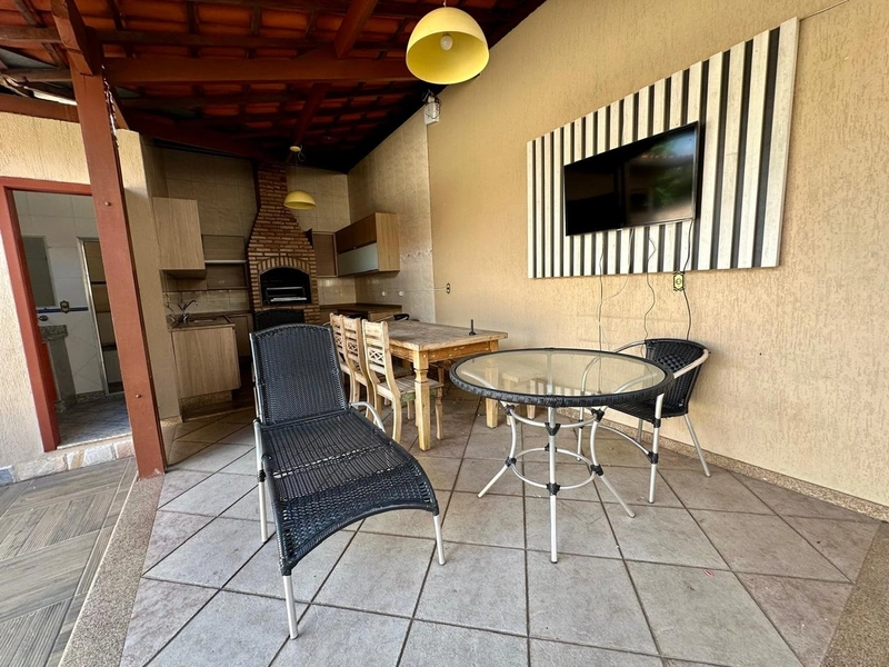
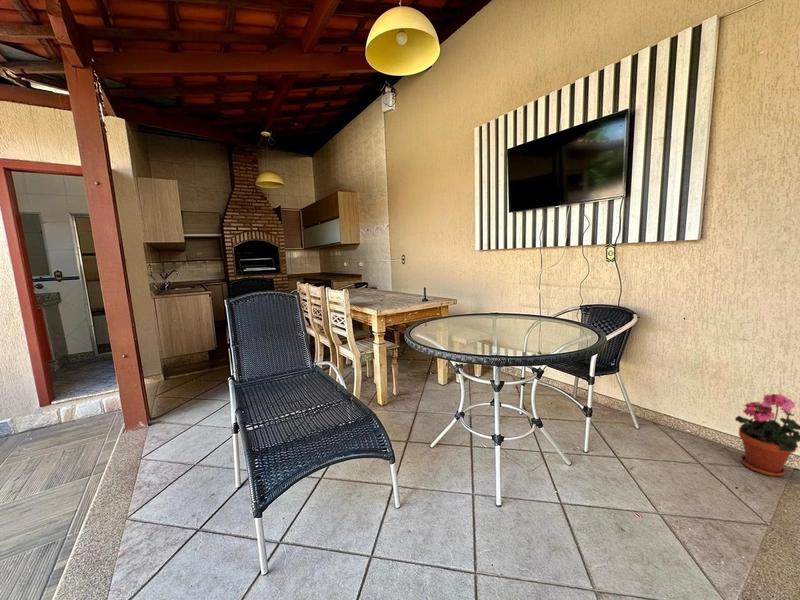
+ potted plant (767, 430)
